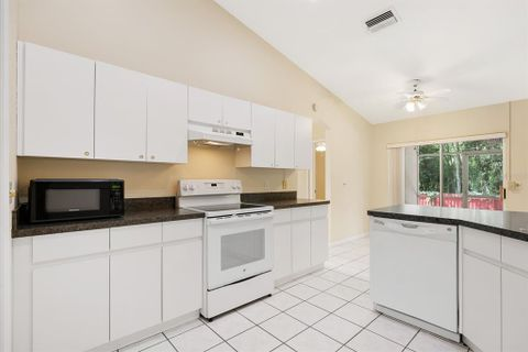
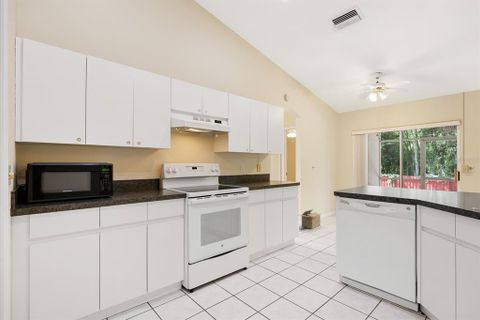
+ cardboard box (309, 219)
